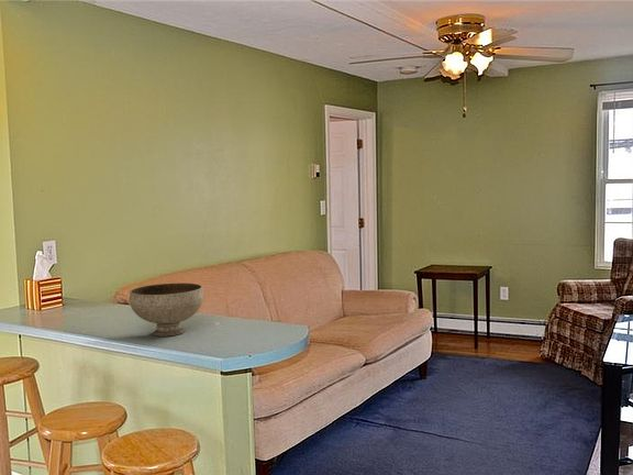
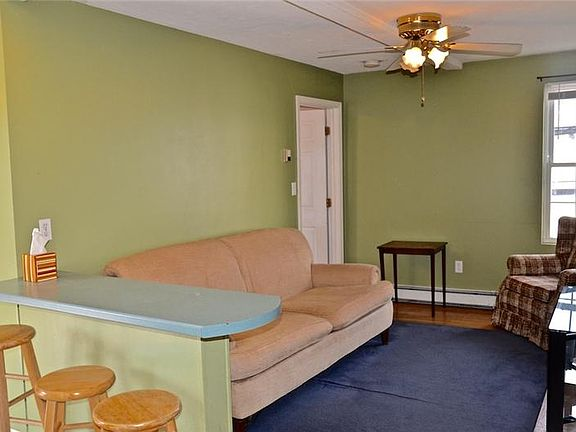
- bowl (167, 310)
